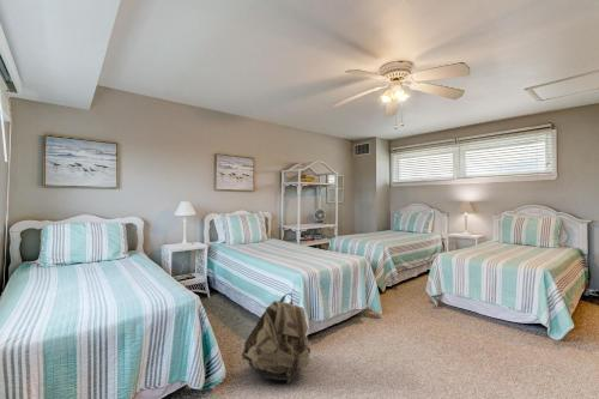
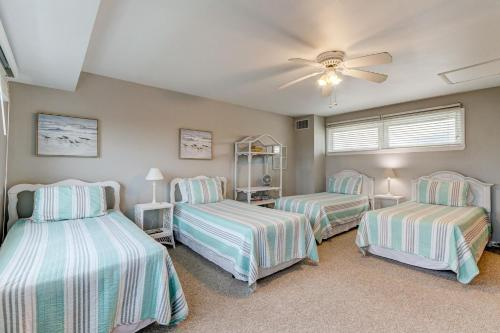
- backpack (276, 333)
